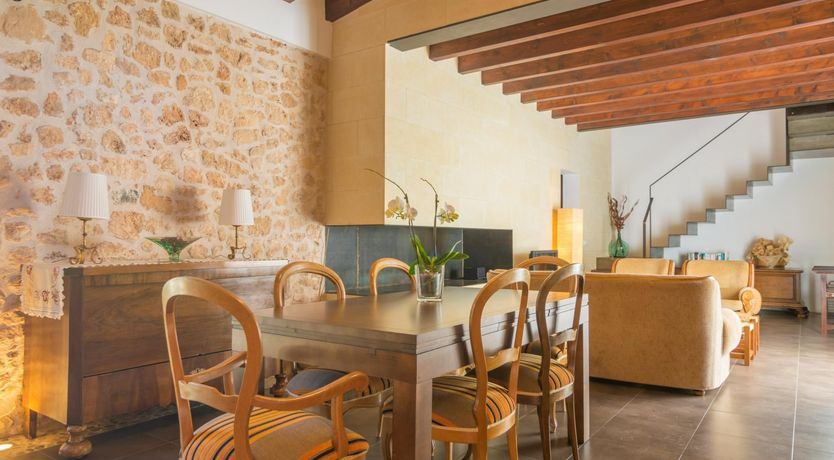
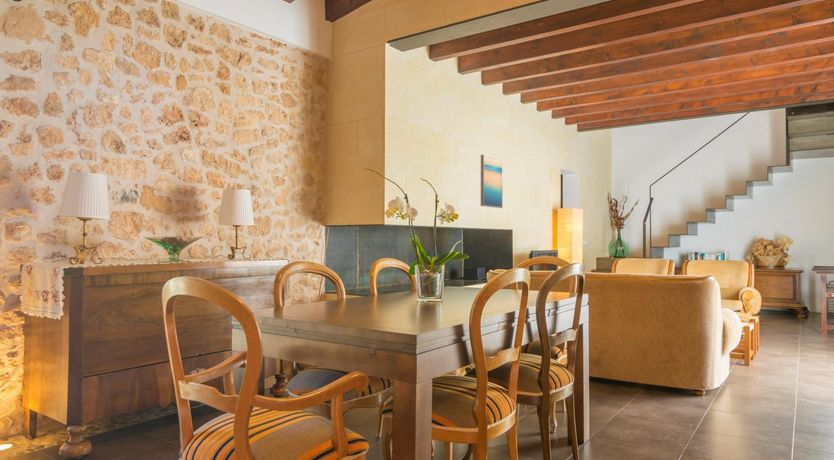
+ wall art (491, 182)
